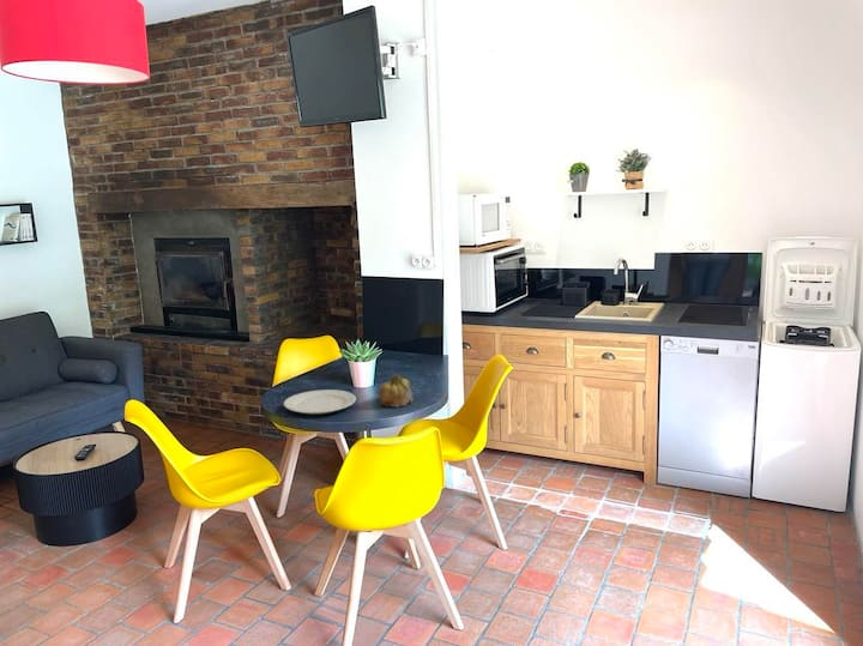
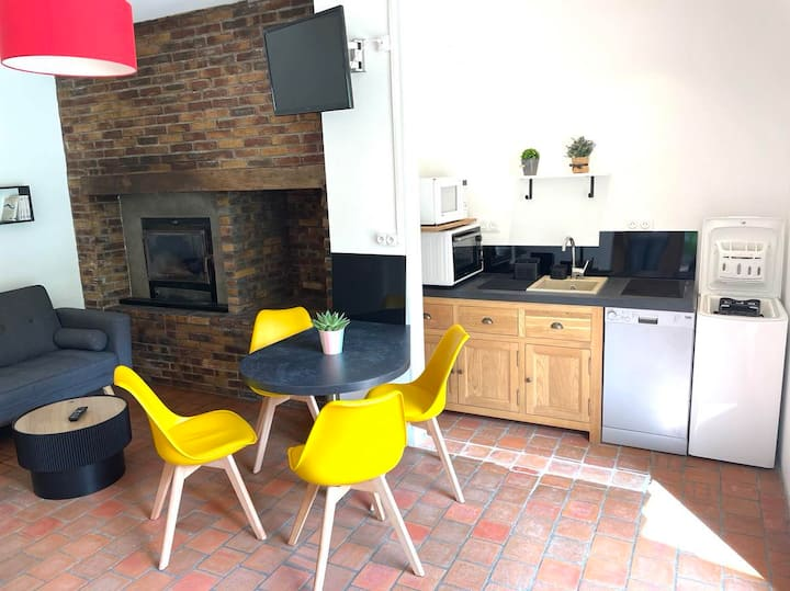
- fruit (394, 386)
- chinaware (320, 403)
